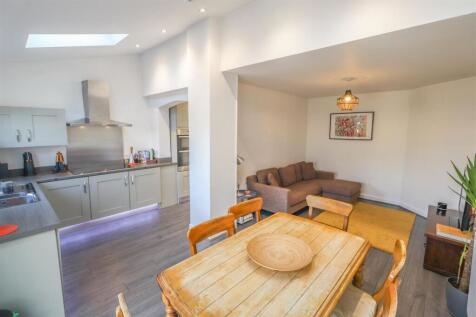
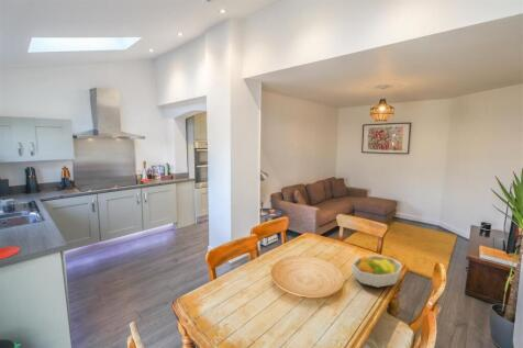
+ fruit bowl (376, 268)
